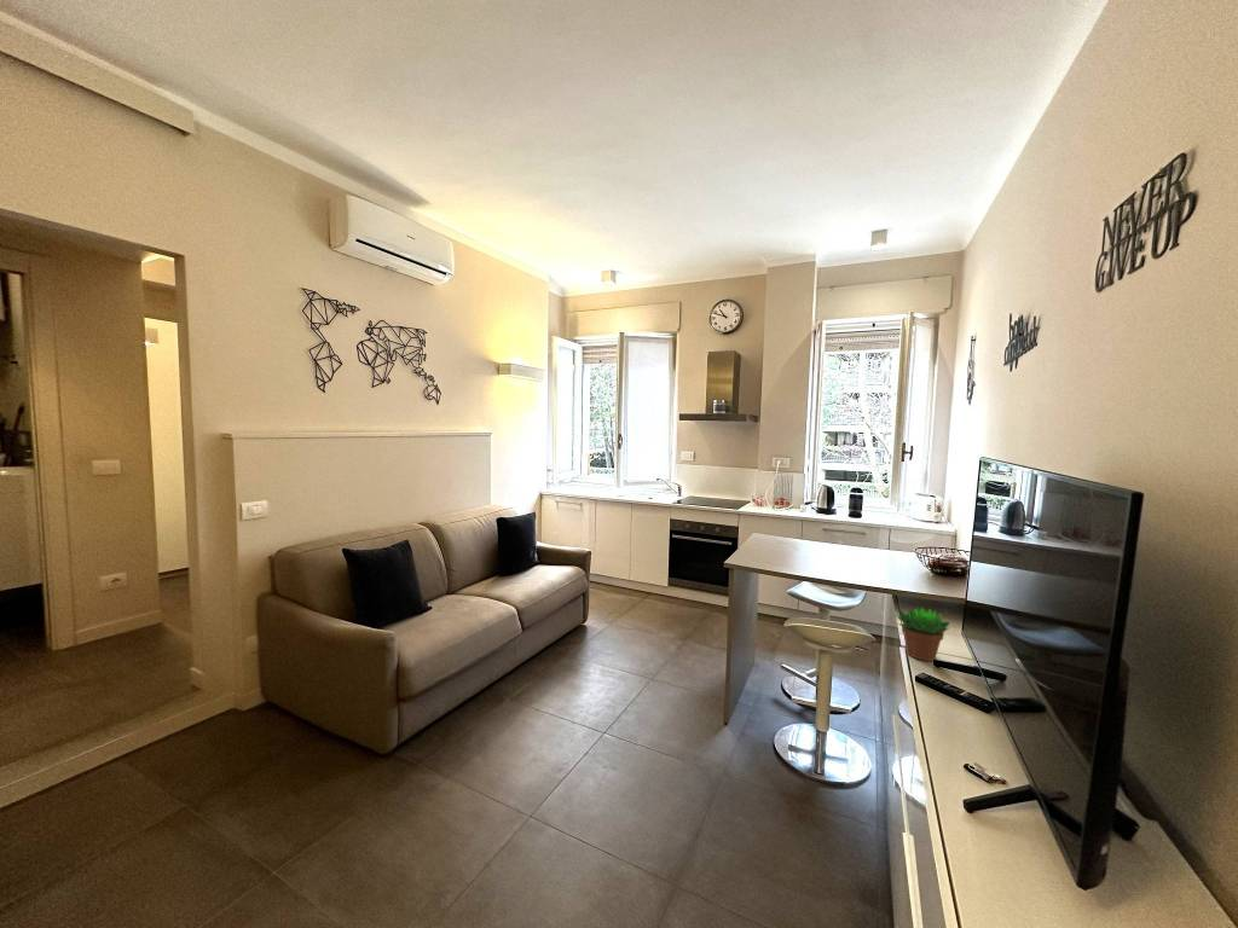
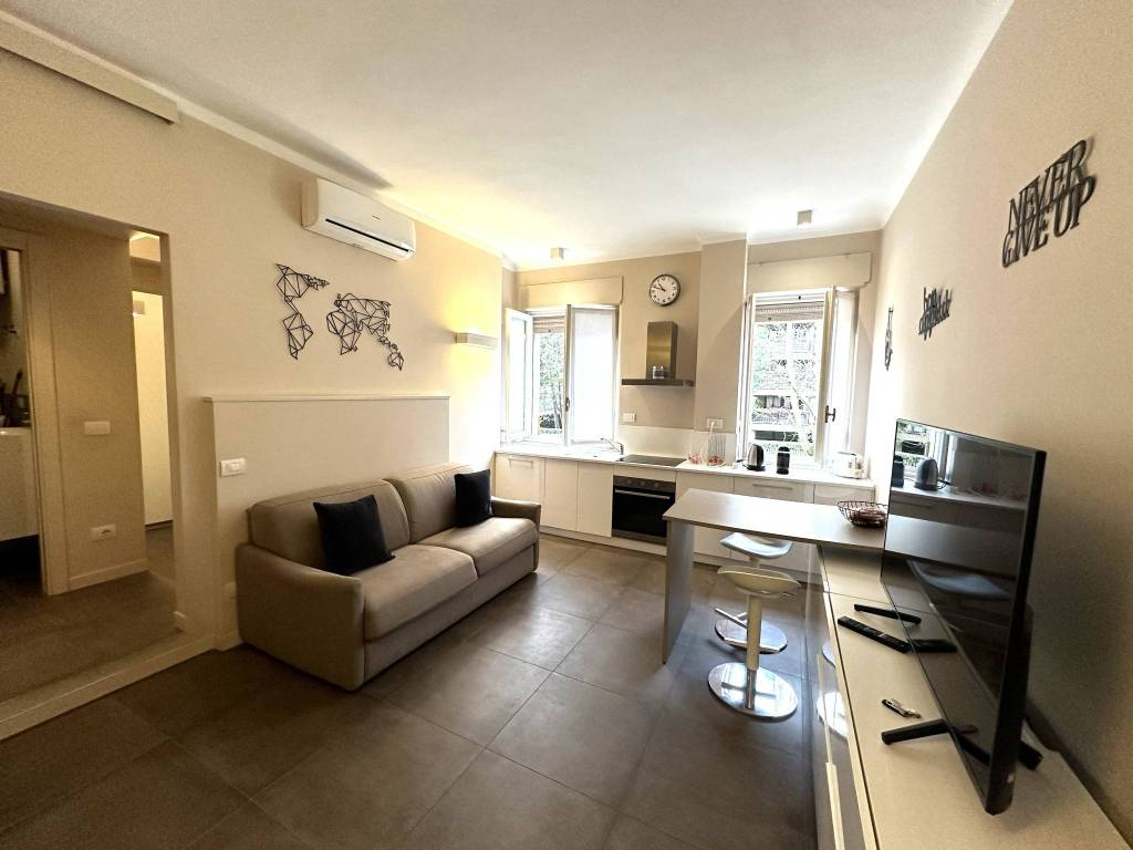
- succulent plant (920, 632)
